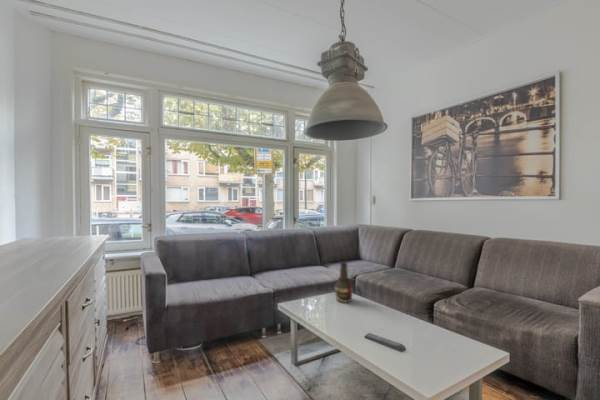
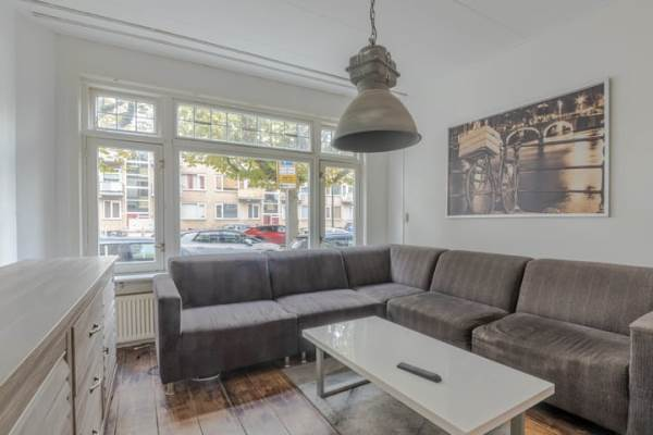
- bottle (344, 281)
